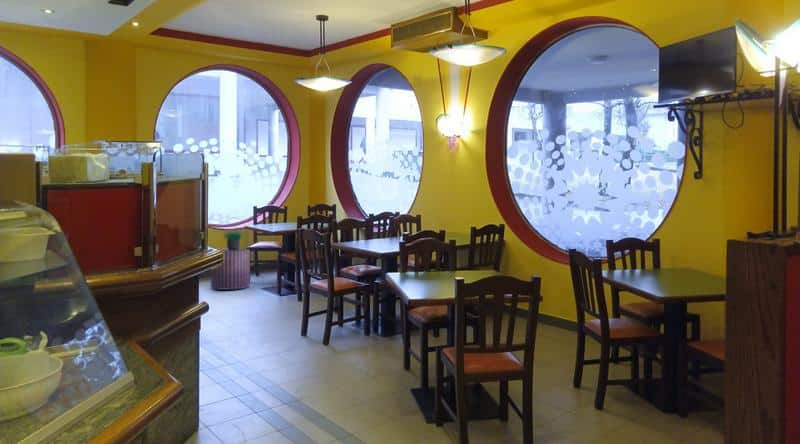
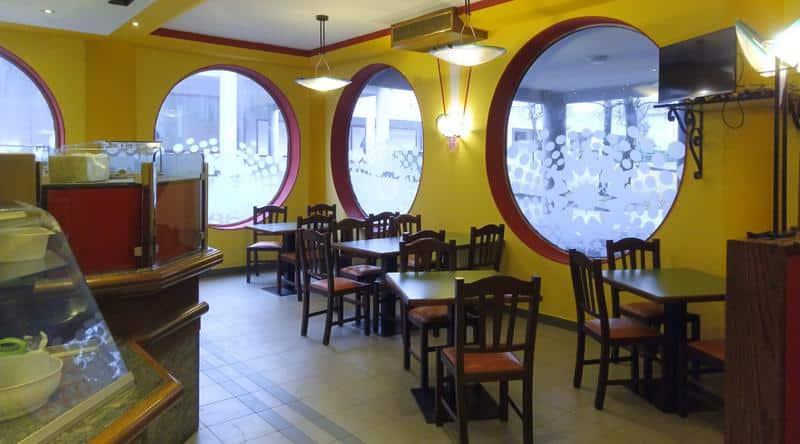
- potted plant (233, 235)
- stool (230, 268)
